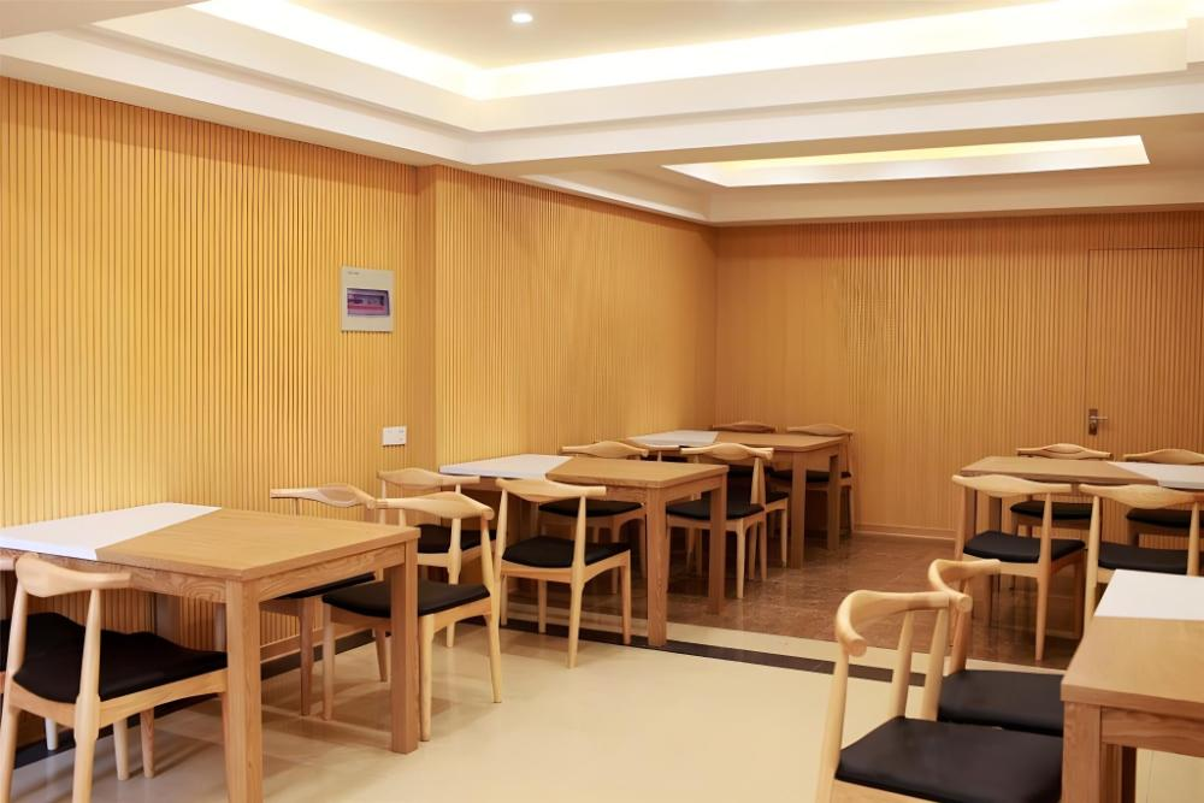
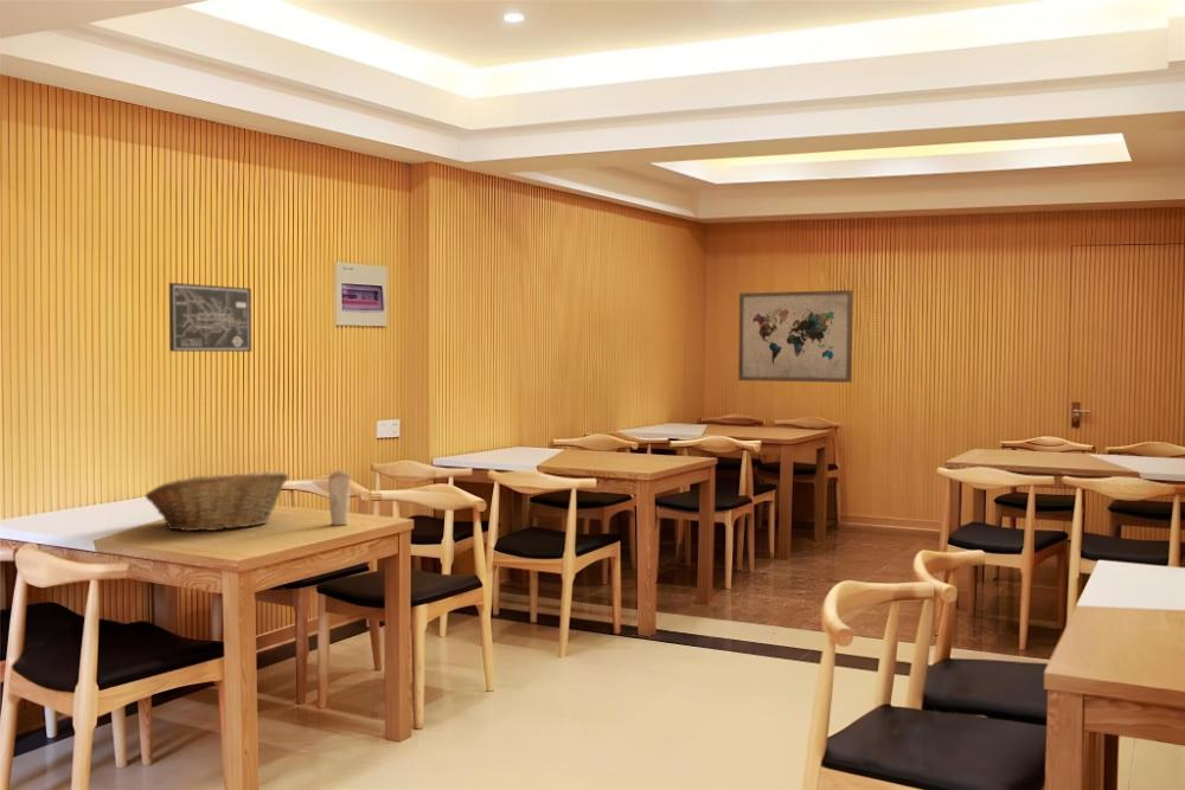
+ wall art (794, 336)
+ wall art (211, 319)
+ candle (339, 497)
+ fruit basket (219, 496)
